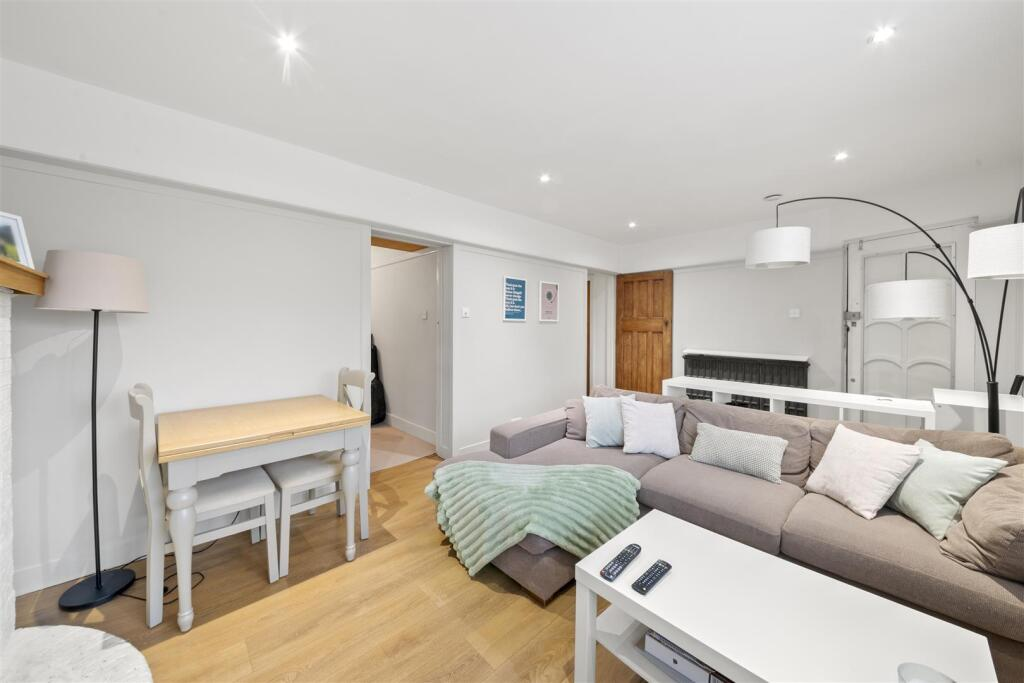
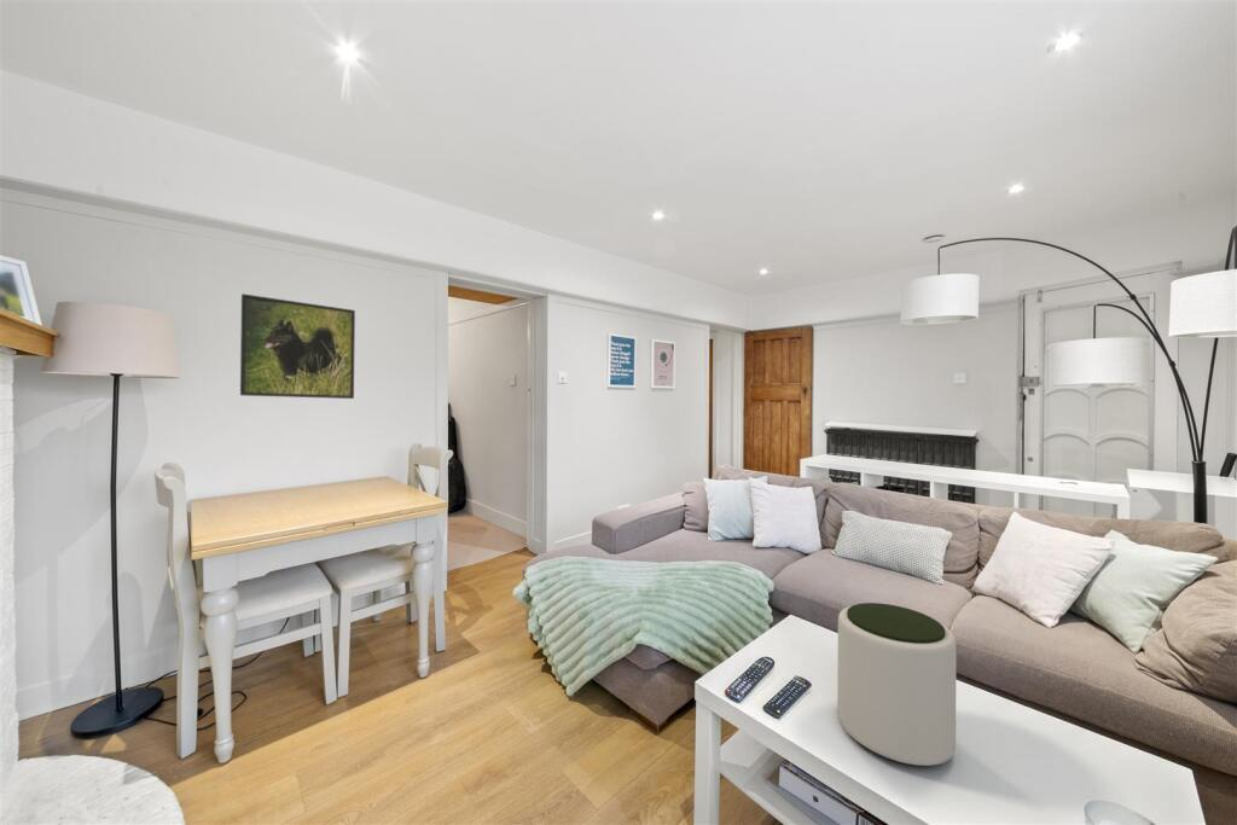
+ plant pot (893, 676)
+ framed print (301, 349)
